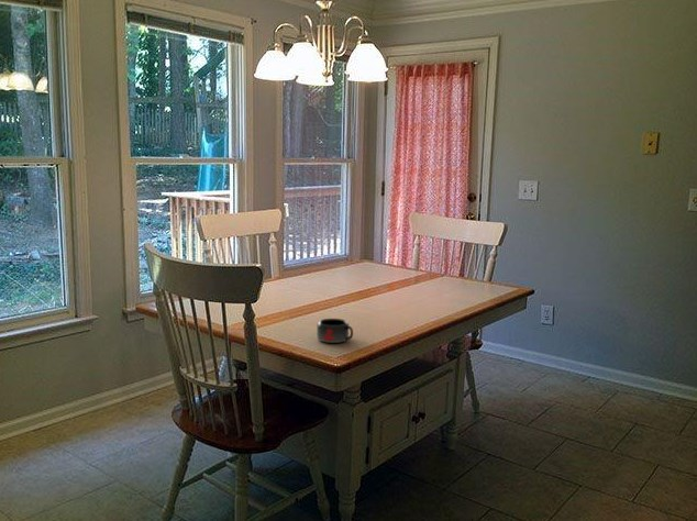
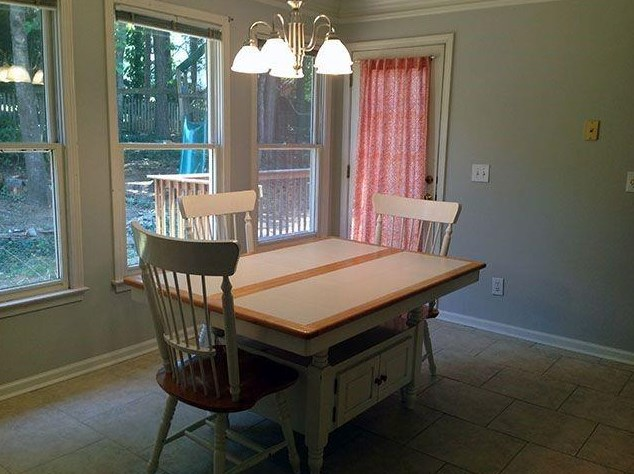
- mug (335, 331)
